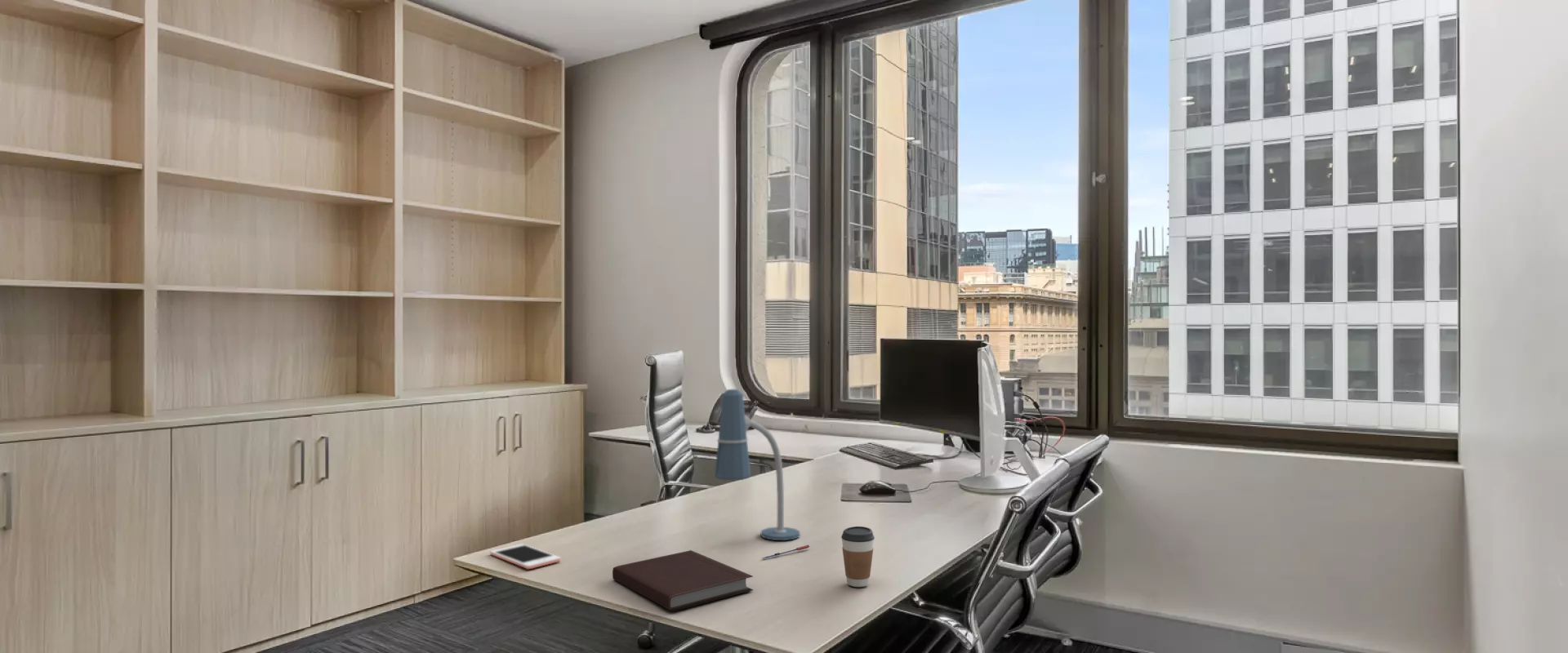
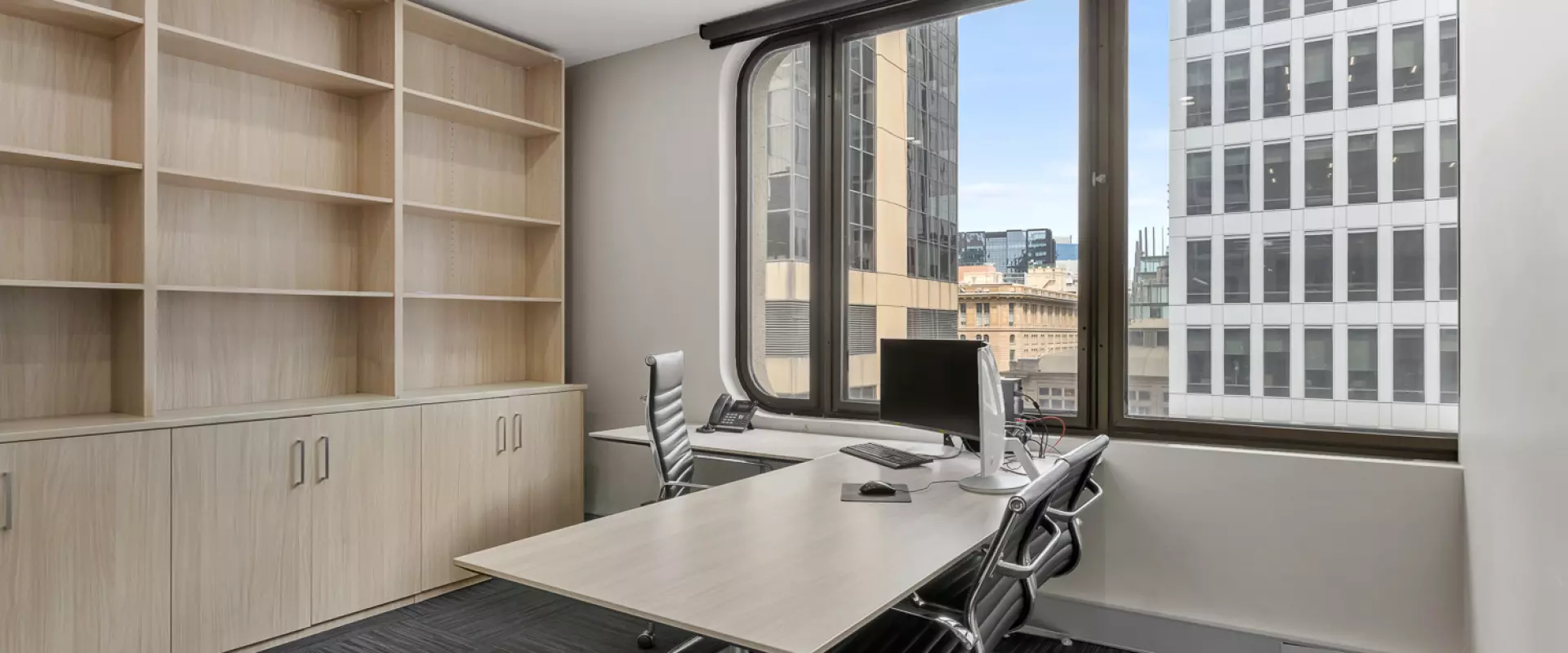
- desk lamp (749, 464)
- coffee cup (858, 557)
- cell phone (524, 556)
- notebook (681, 578)
- pen (786, 552)
